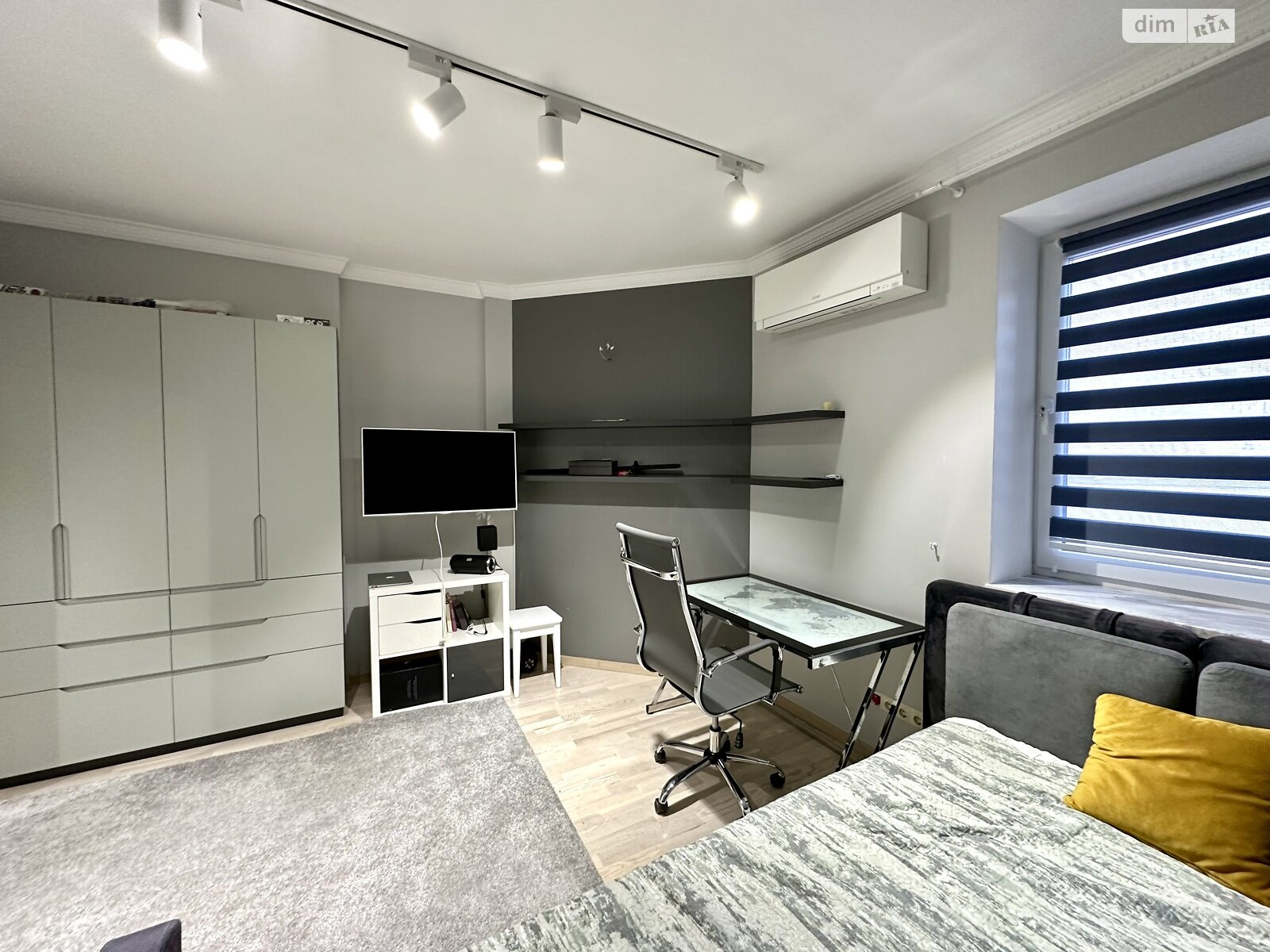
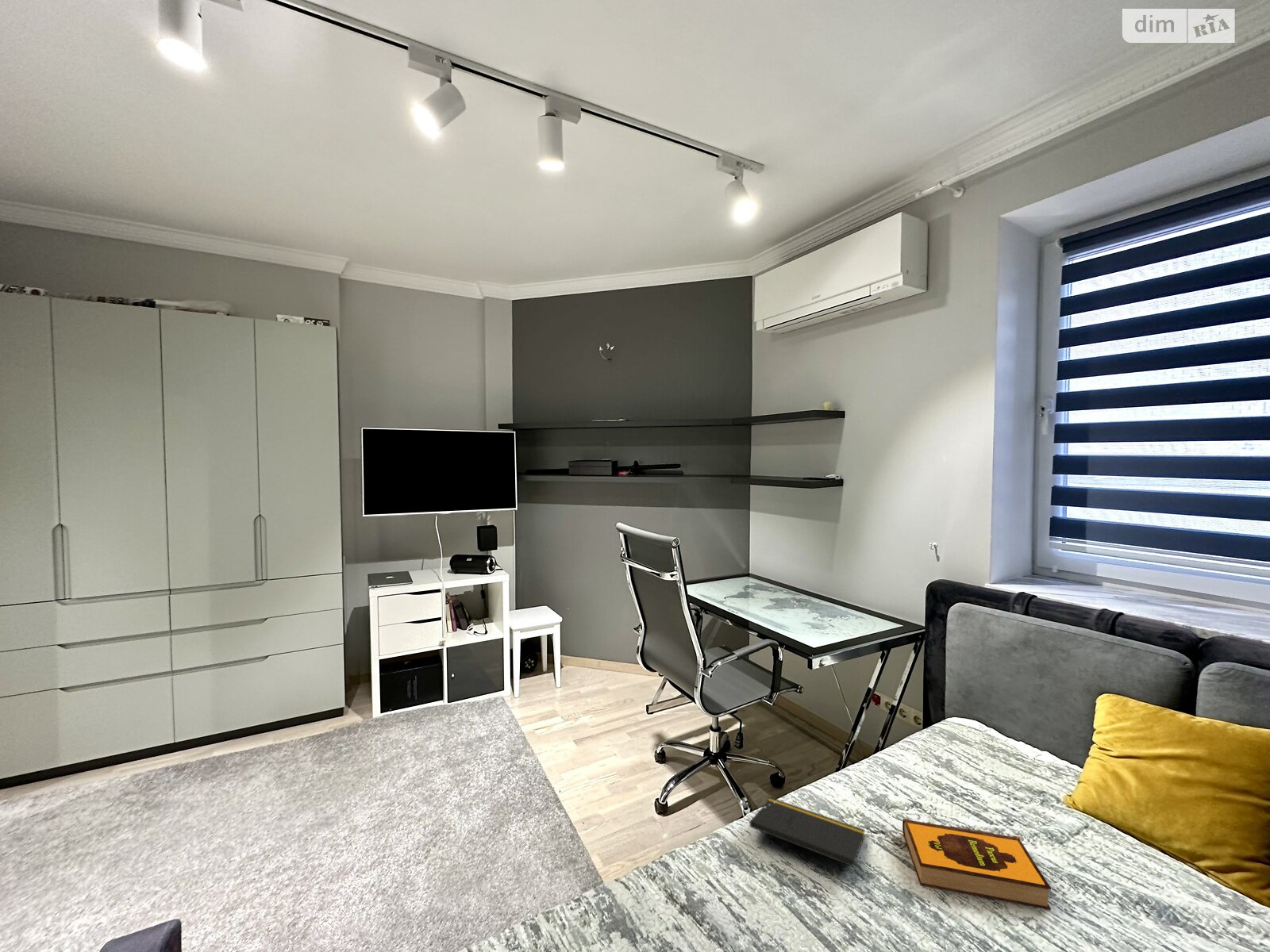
+ hardback book (969, 858)
+ notepad (807, 828)
